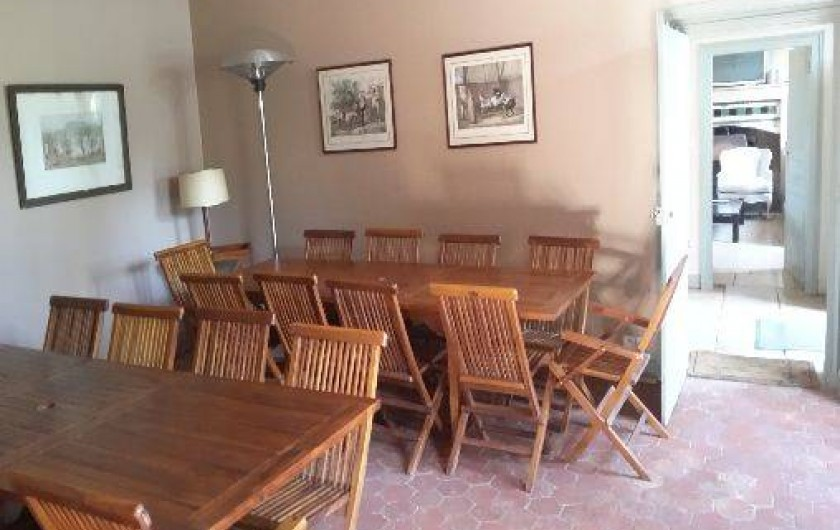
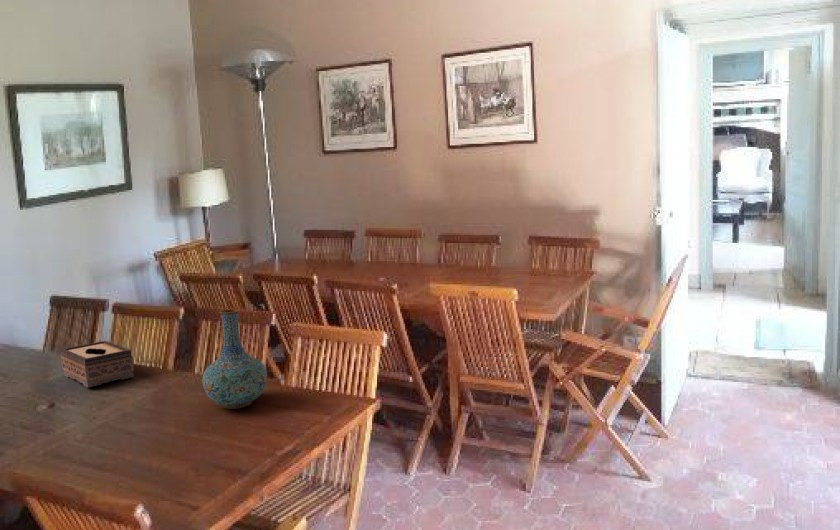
+ tissue box (96, 362)
+ vase (233, 358)
